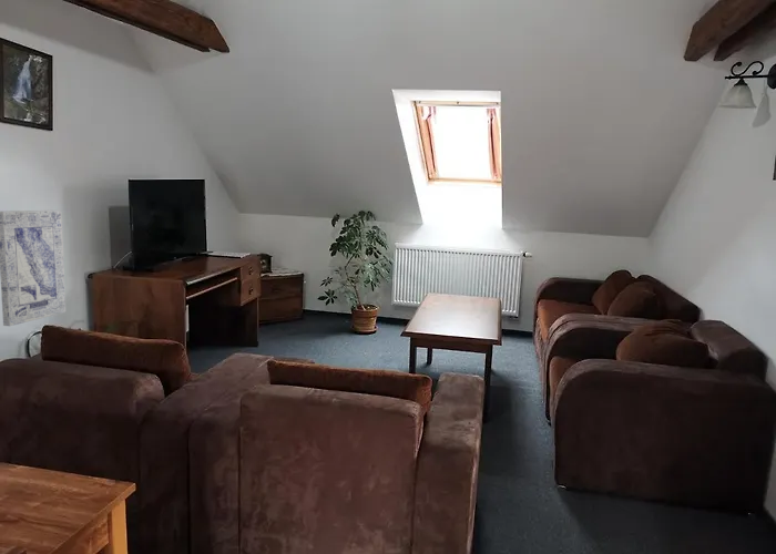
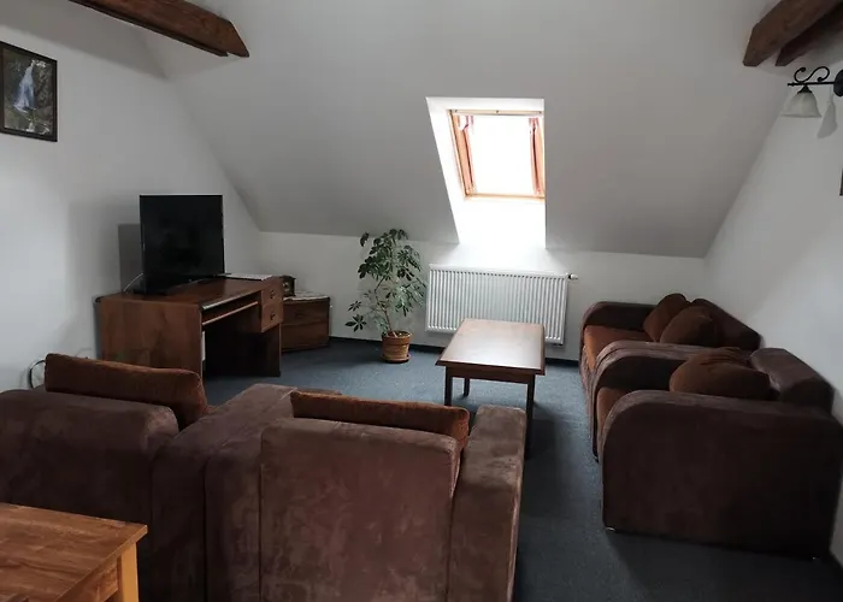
- wall art (33, 265)
